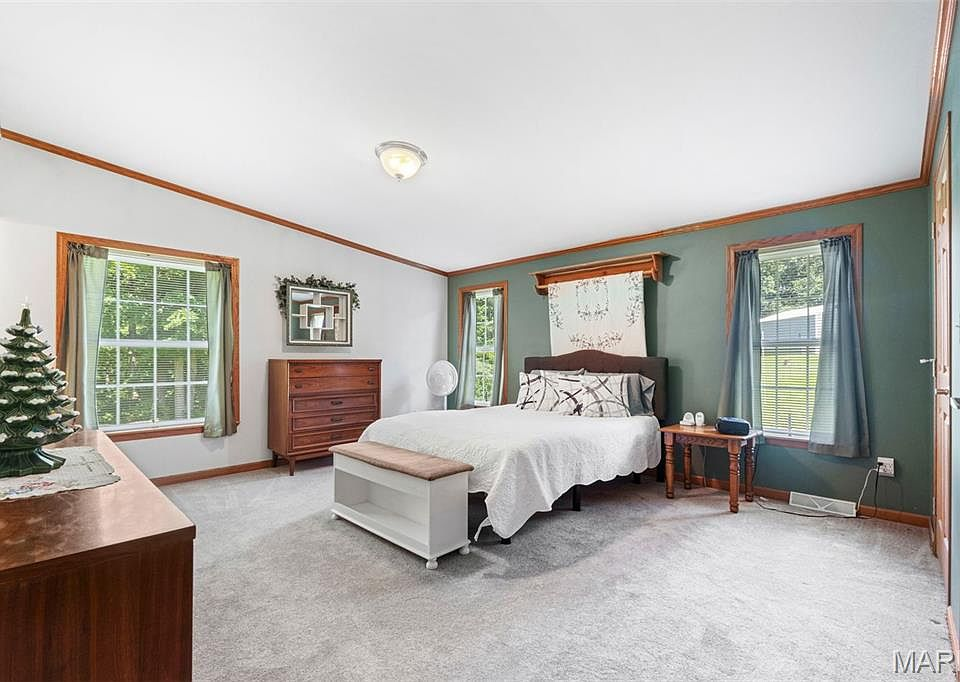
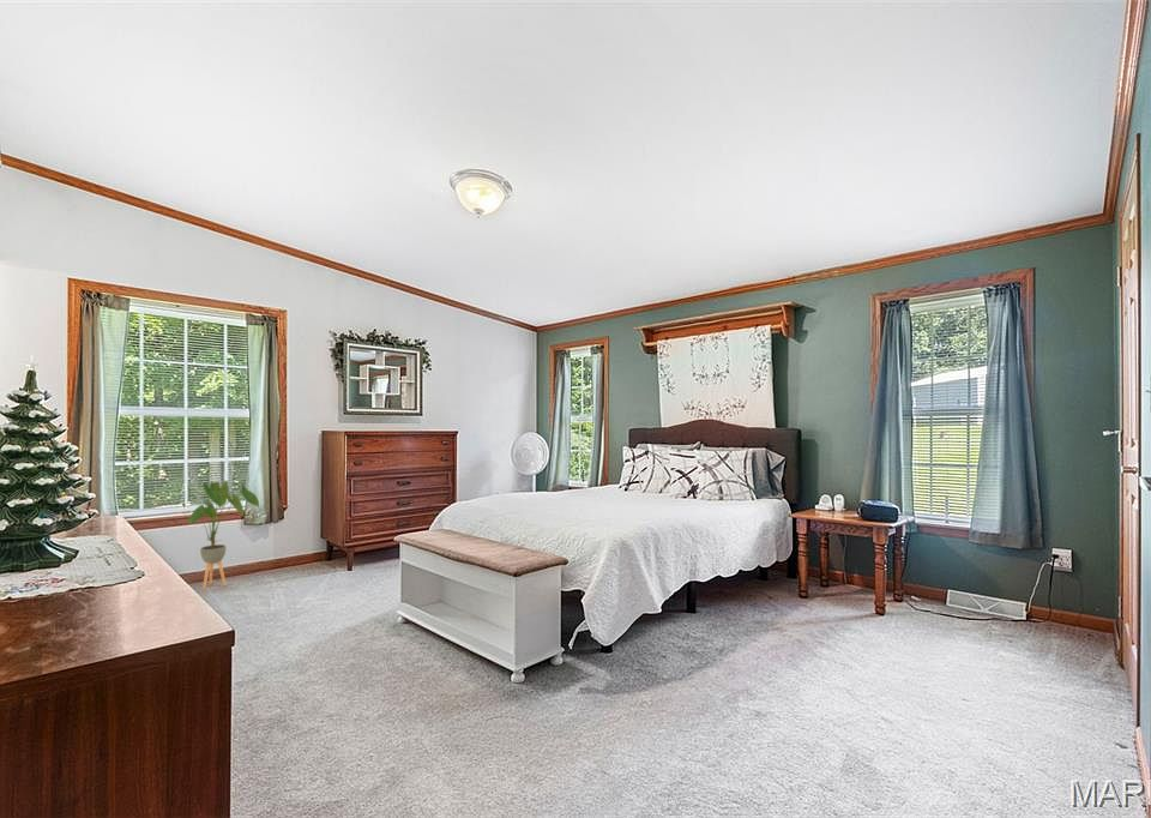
+ house plant (216, 533)
